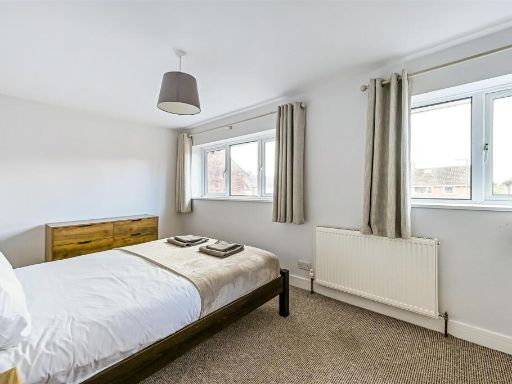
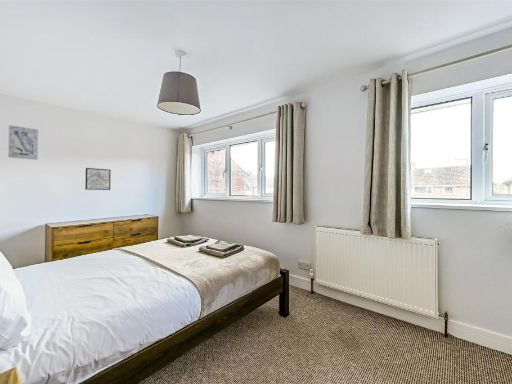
+ wall art (23, 143)
+ wall art (98, 179)
